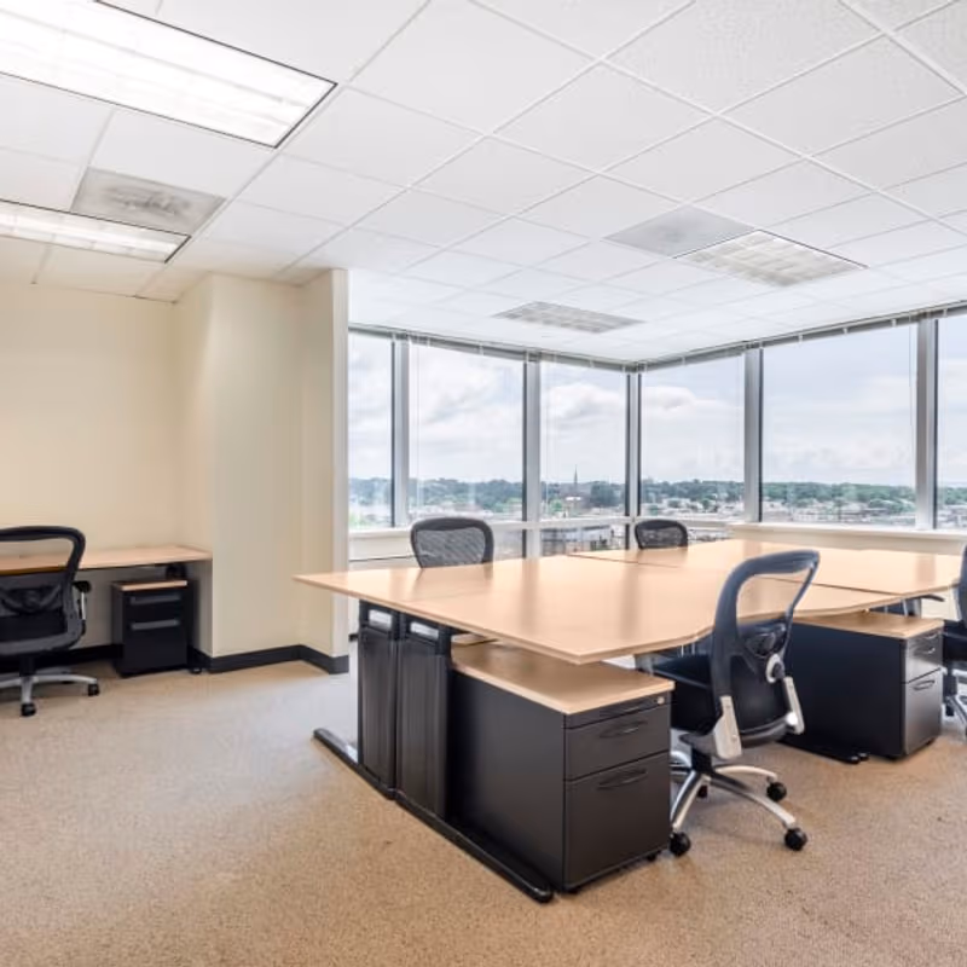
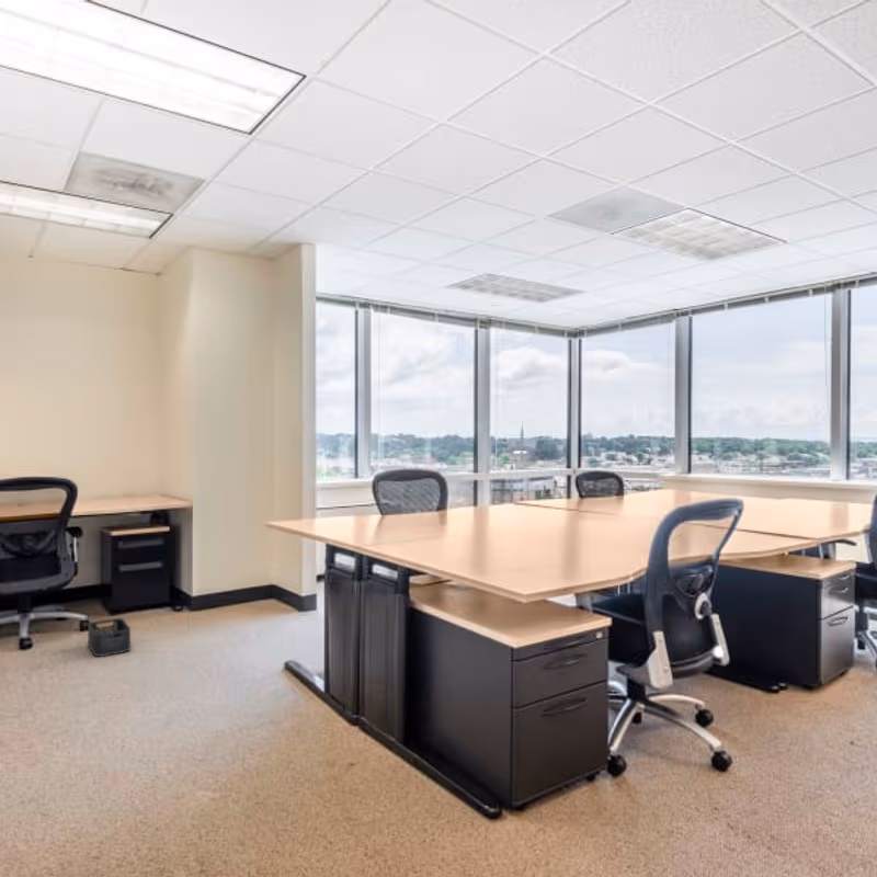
+ storage bin (109, 636)
